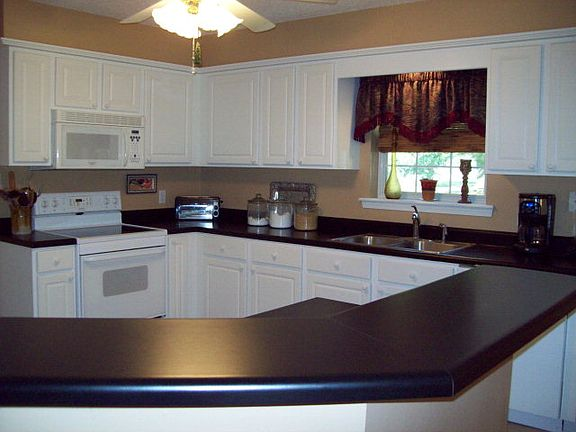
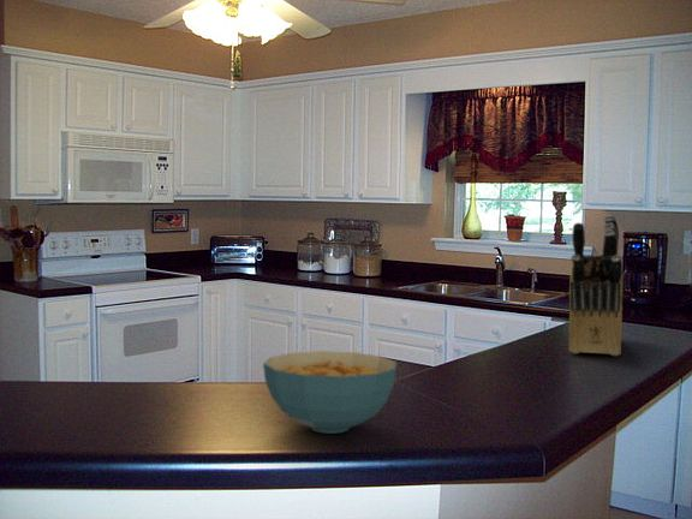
+ cereal bowl (330, 395)
+ knife block (596, 282)
